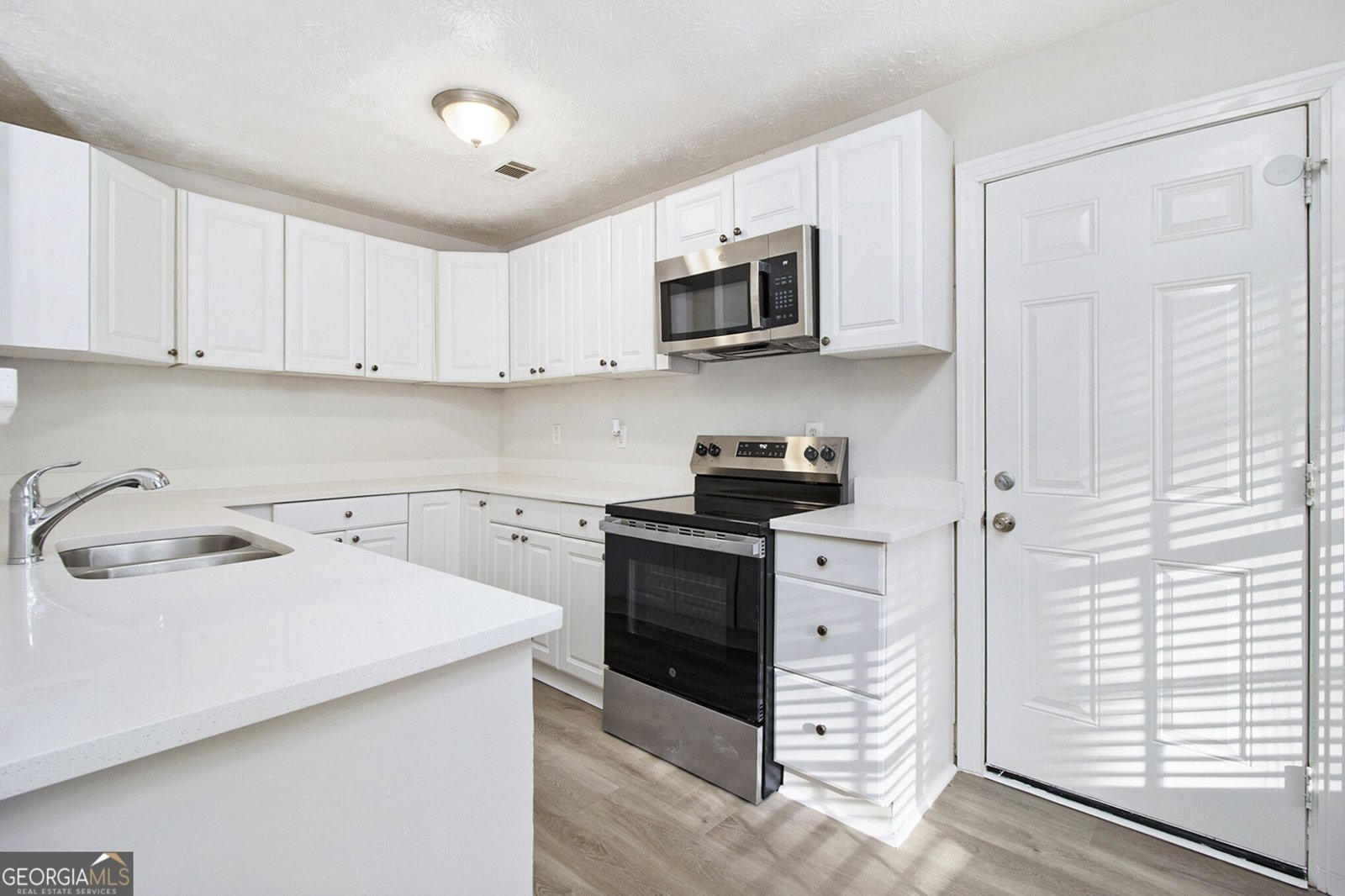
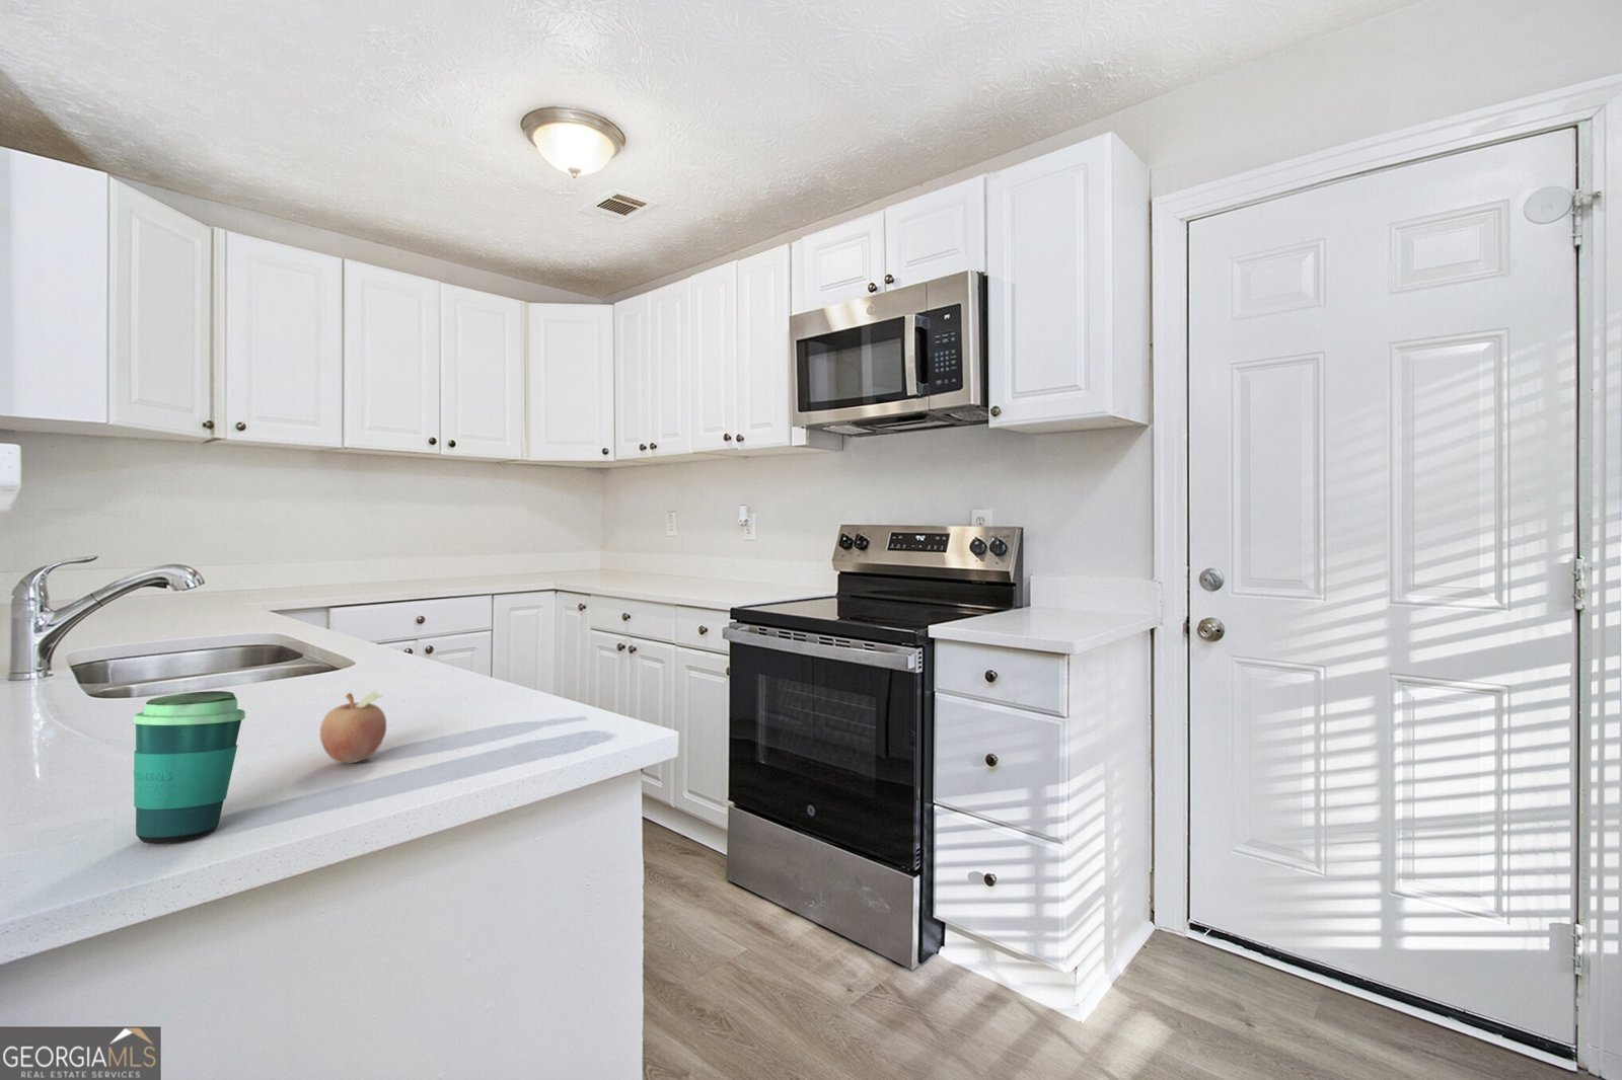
+ fruit (353, 726)
+ cup (189, 763)
